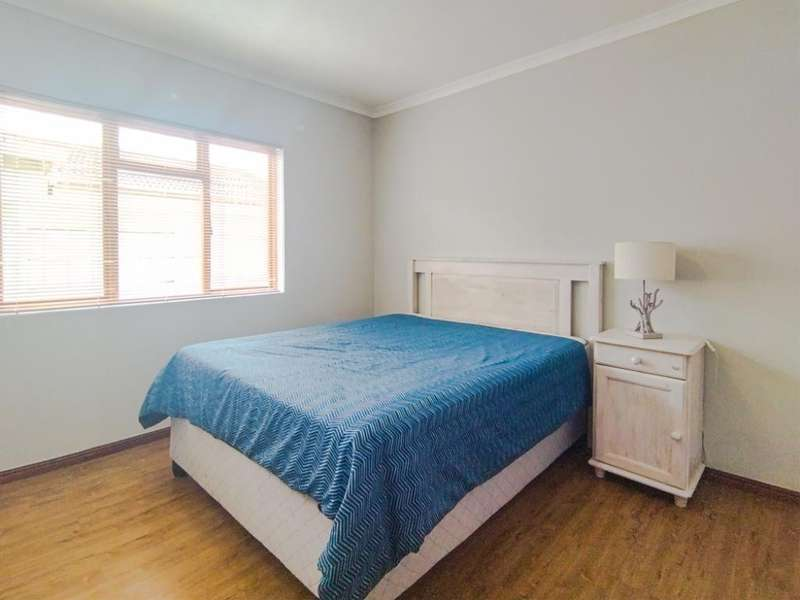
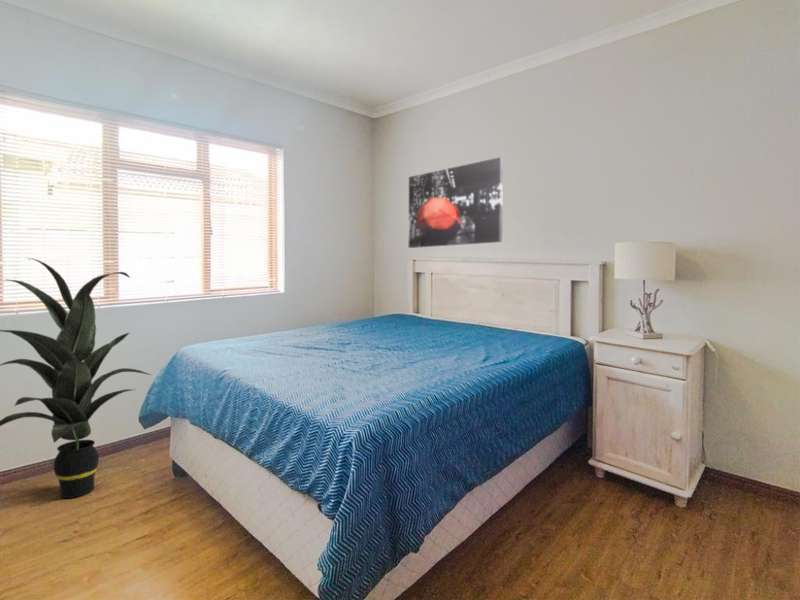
+ wall art (451, 206)
+ indoor plant (63, 376)
